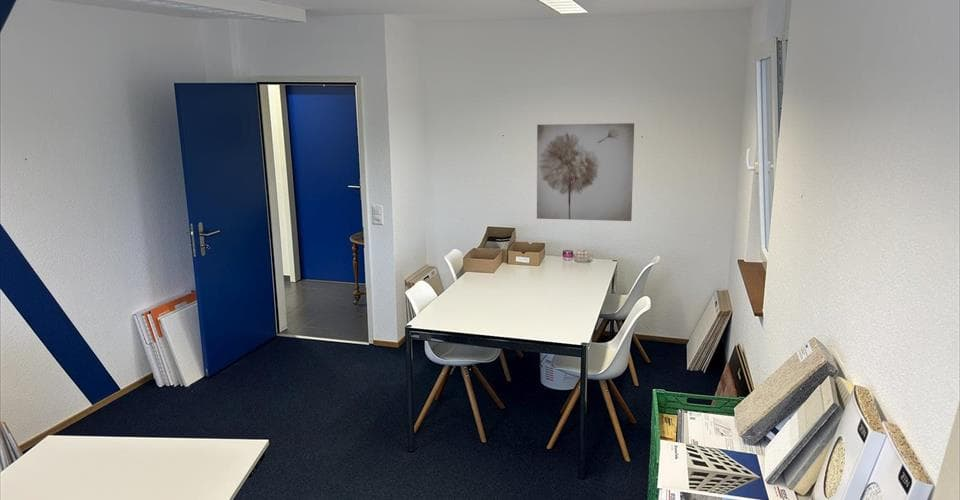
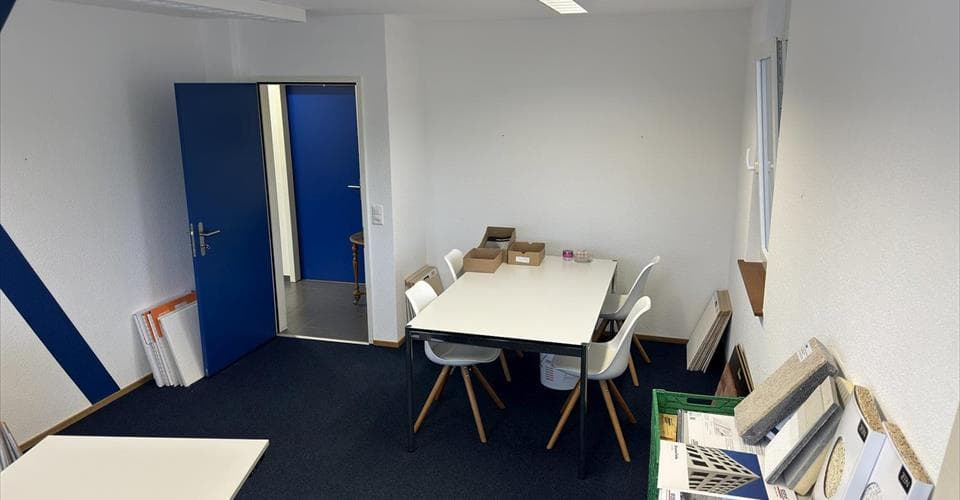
- wall art (584, 172)
